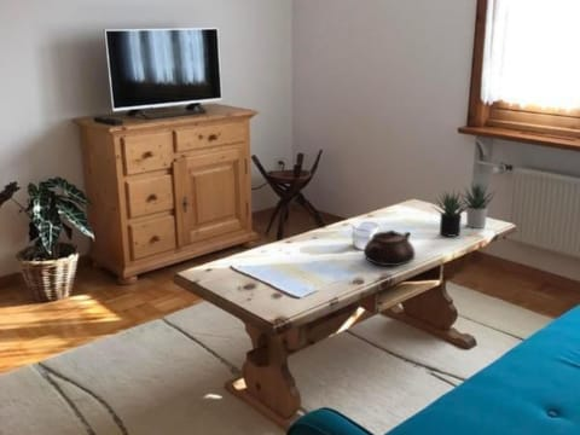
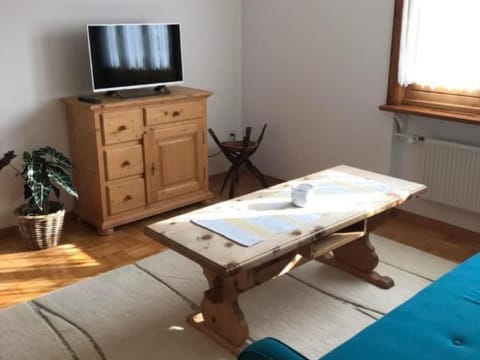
- succulent plant (463, 205)
- teapot (387, 245)
